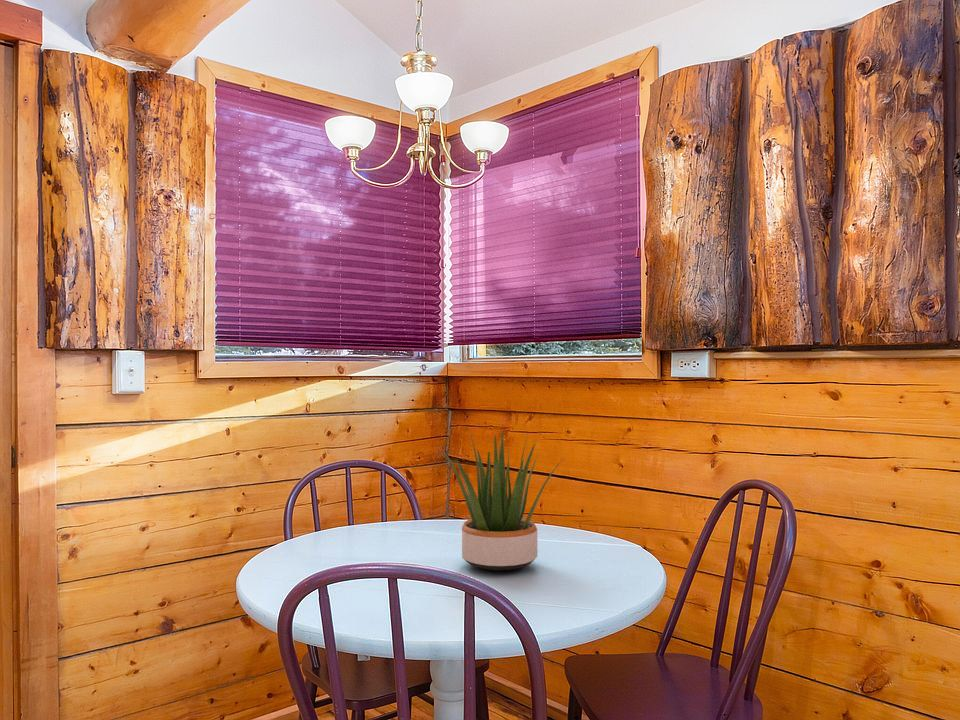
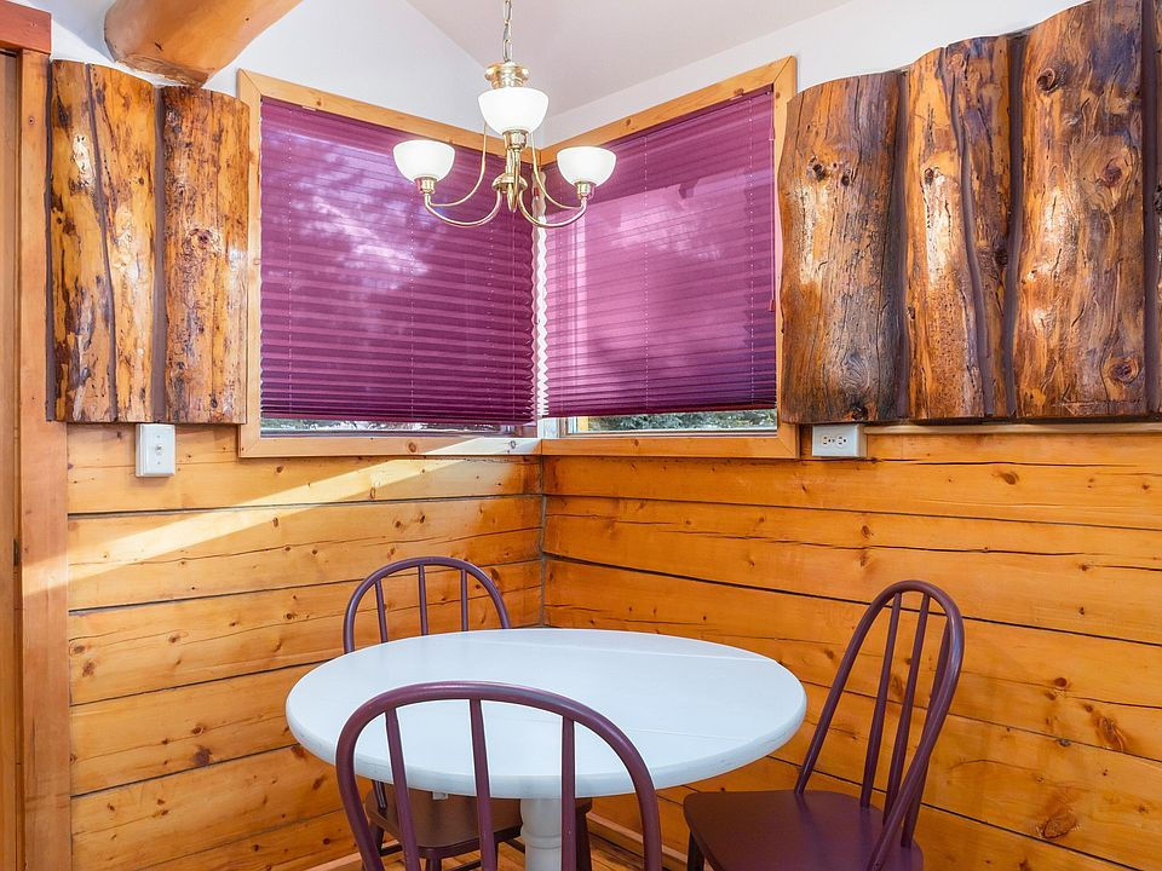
- potted plant (499, 499)
